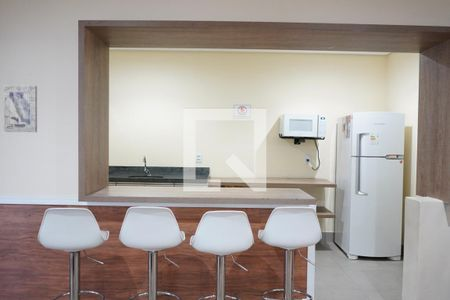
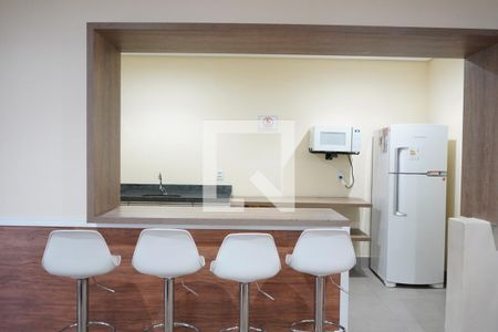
- wall art (20, 108)
